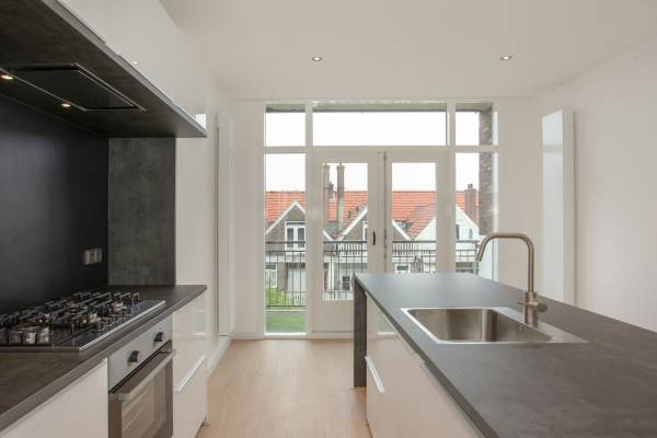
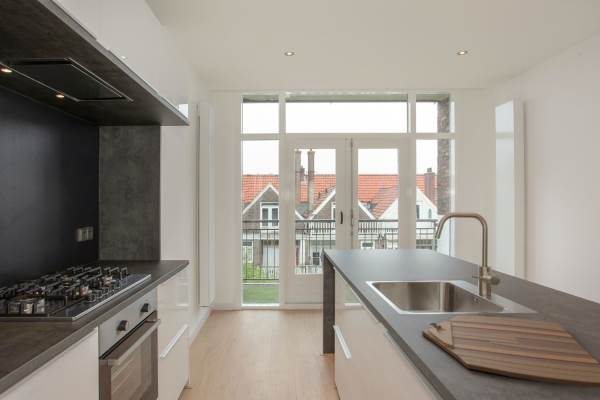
+ cutting board (497, 338)
